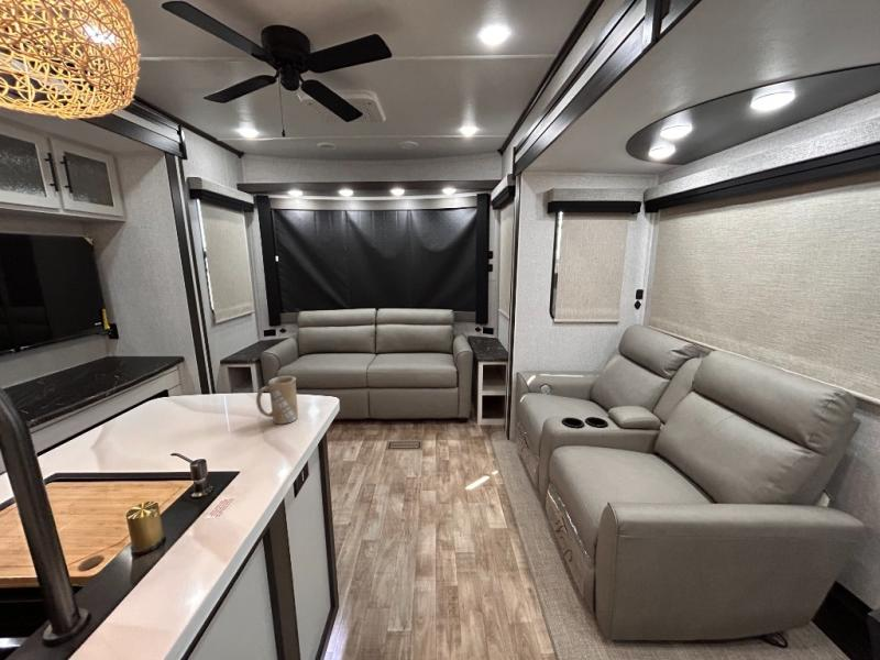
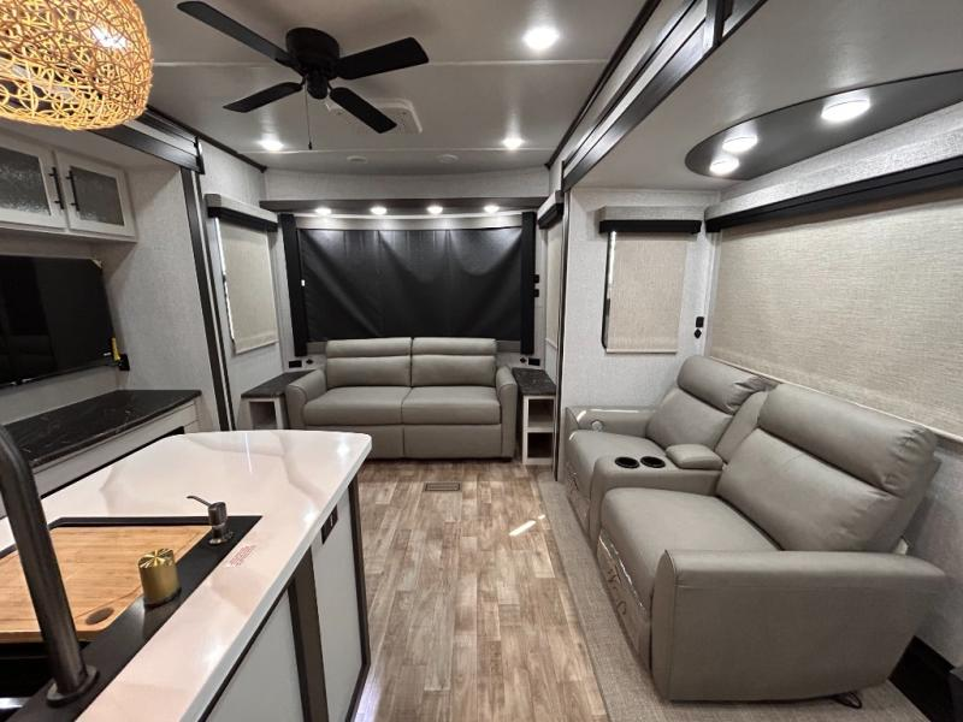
- mug (278, 400)
